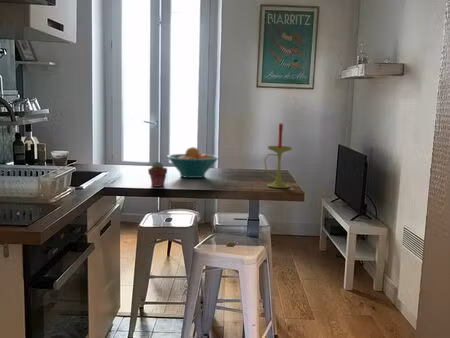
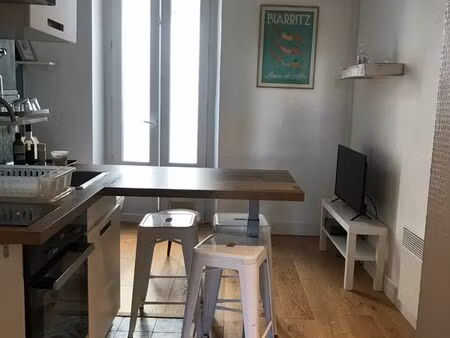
- candle (278, 154)
- potted succulent (157, 173)
- fruit bowl (192, 161)
